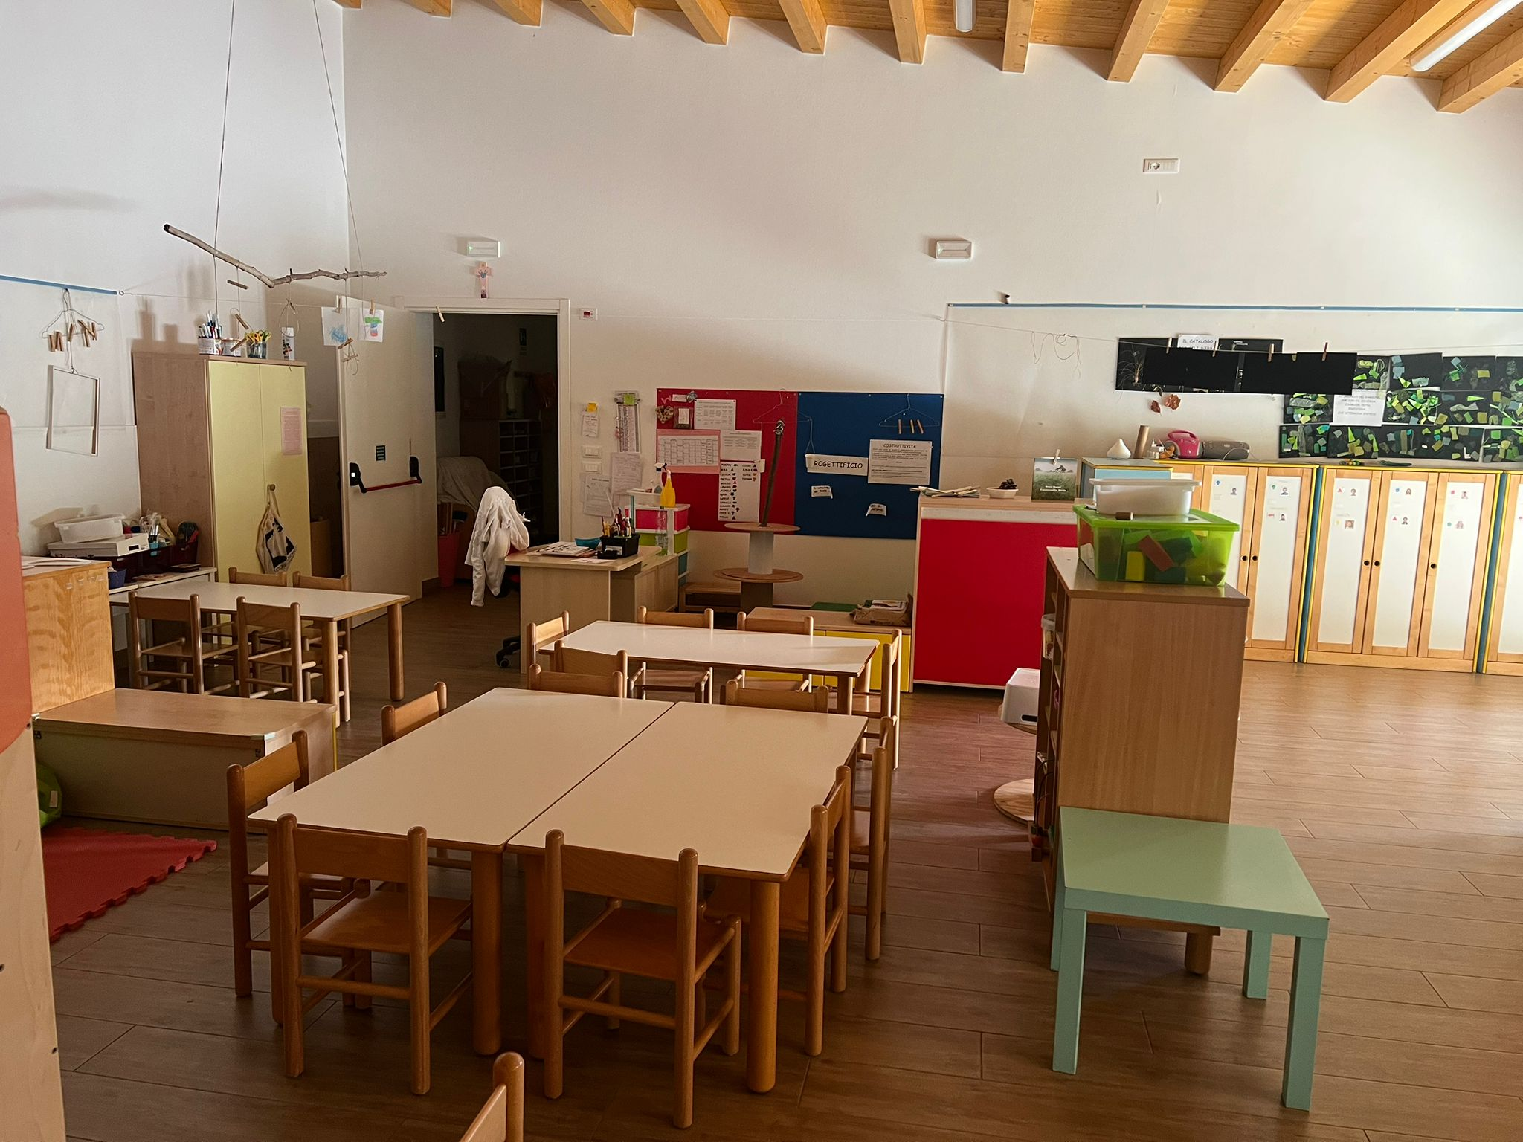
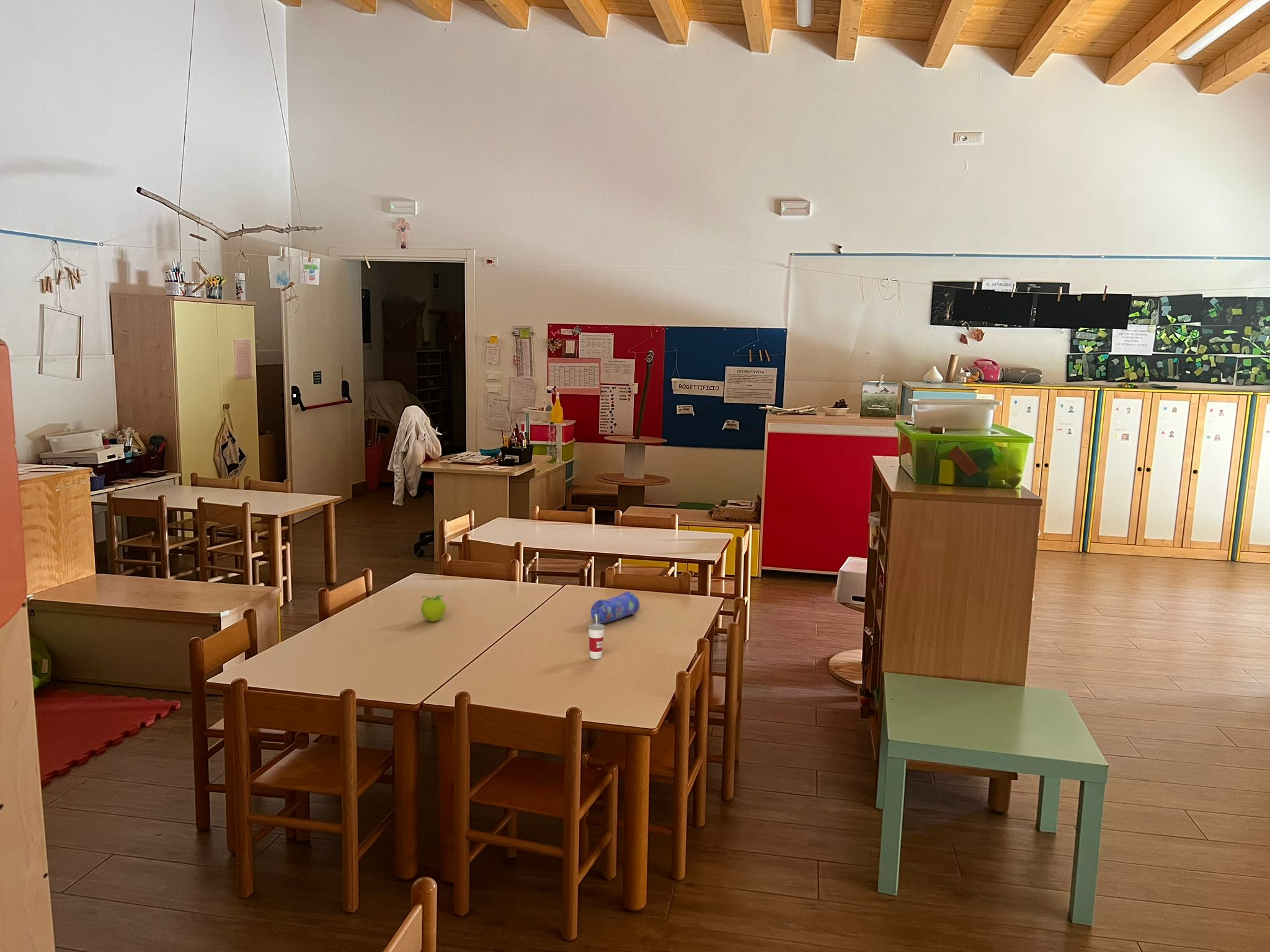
+ fruit (433, 608)
+ pencil case (615, 607)
+ cup (596, 636)
